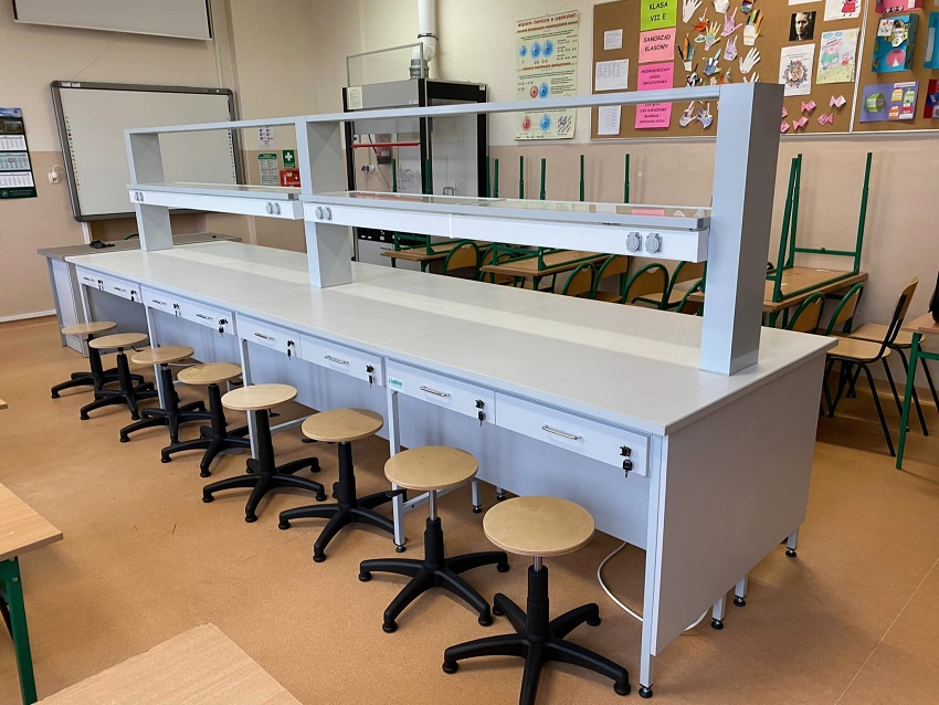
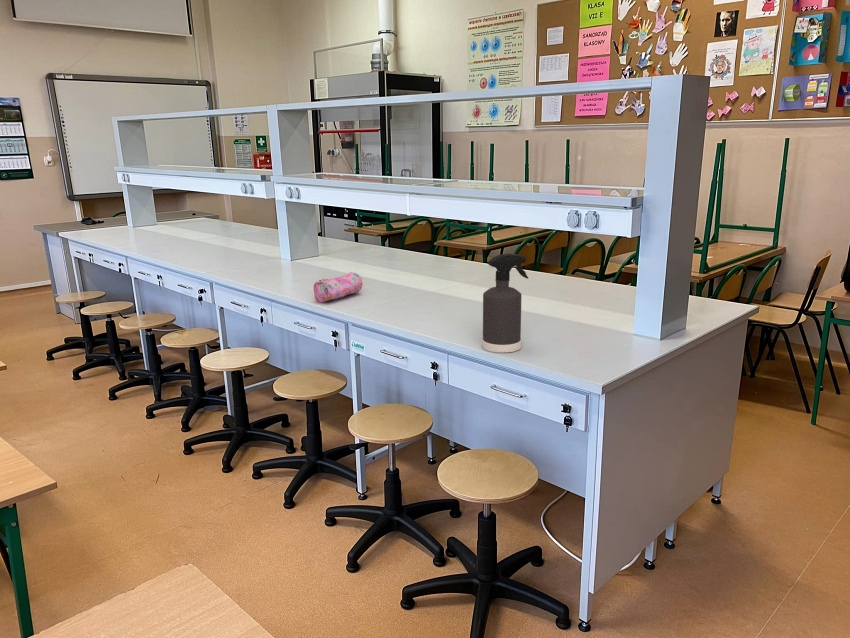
+ spray bottle (505, 301)
+ pencil case (337, 286)
